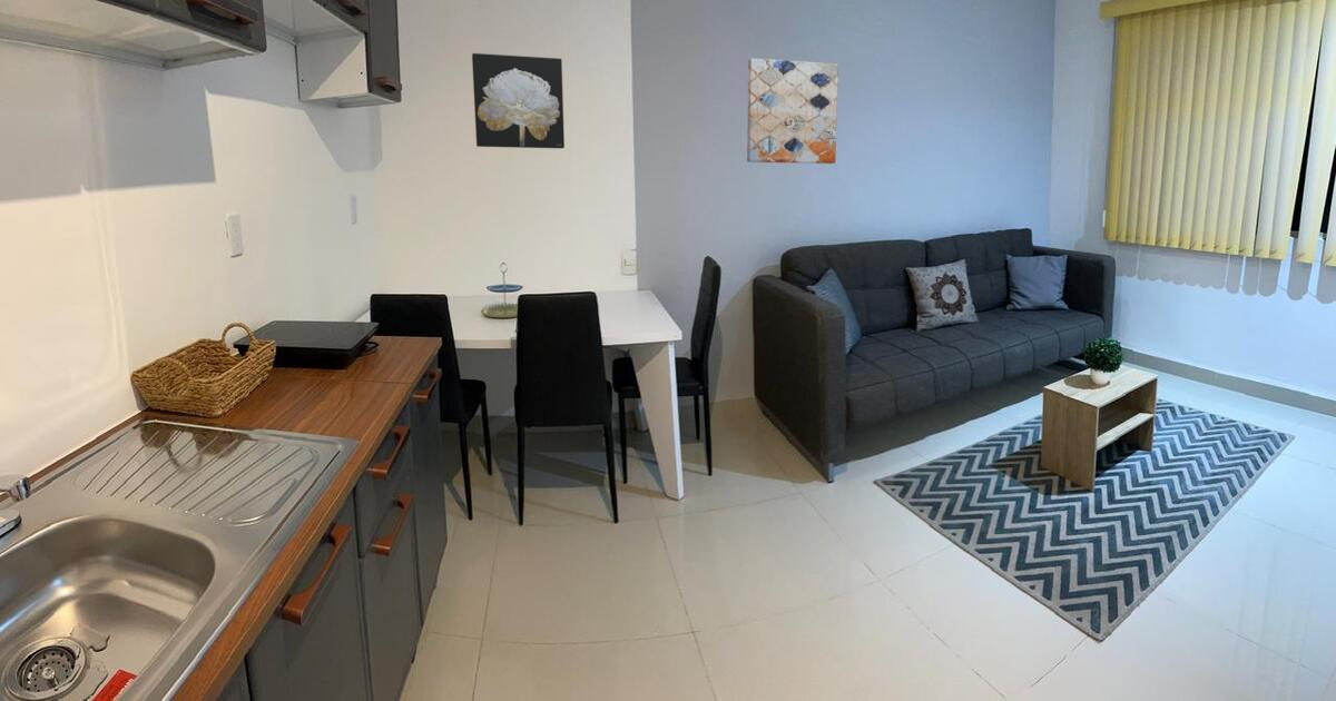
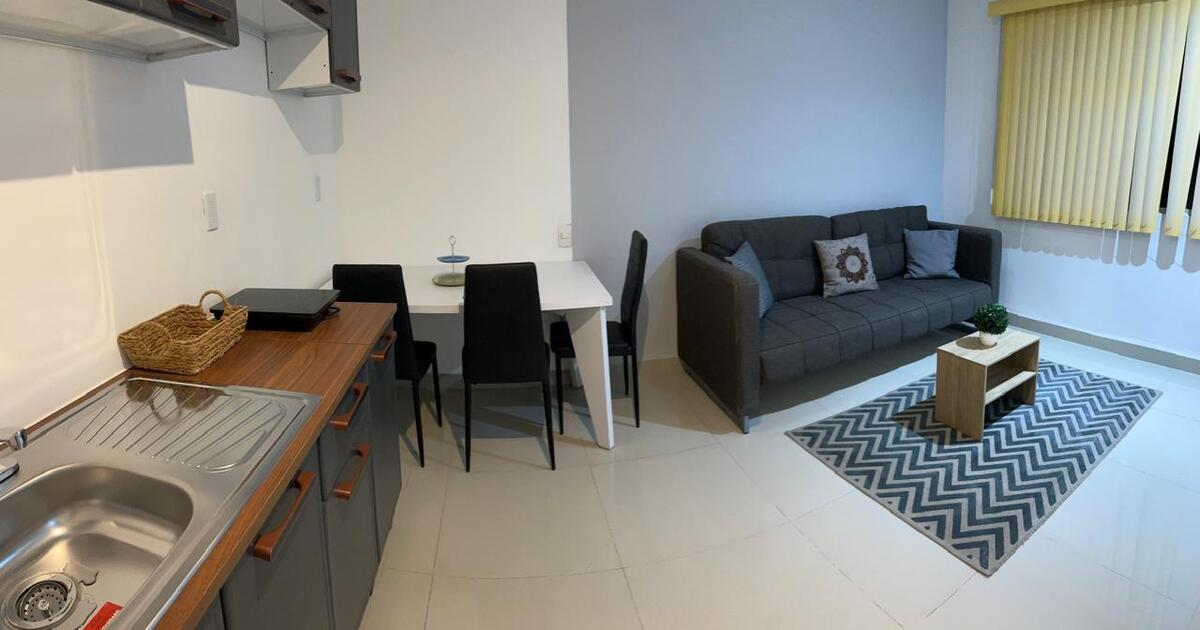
- wall art (793, 112)
- wall art (519, 102)
